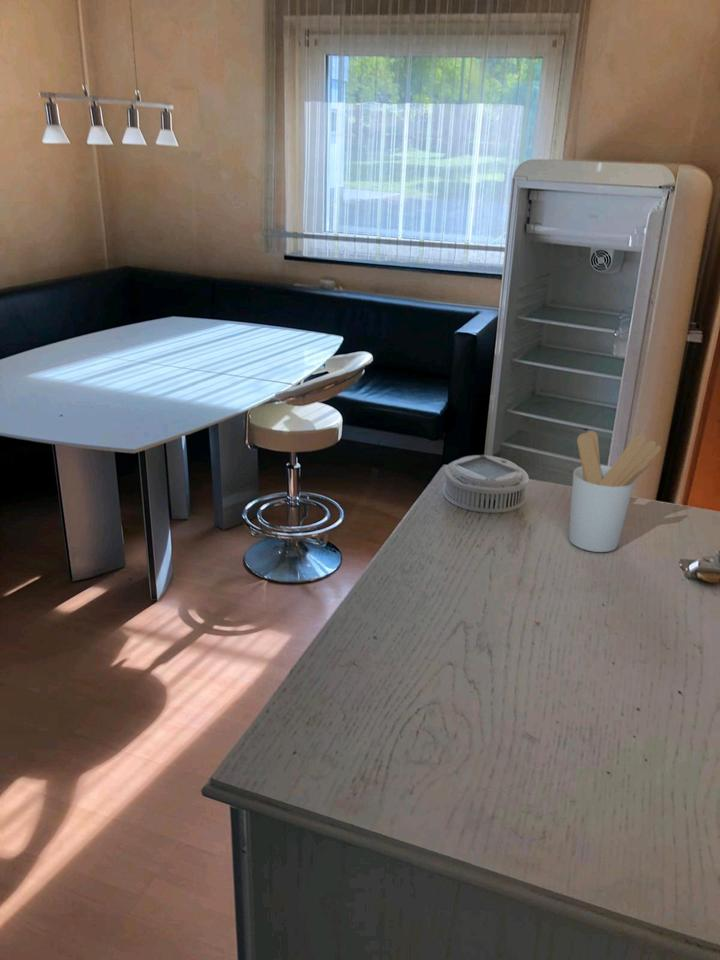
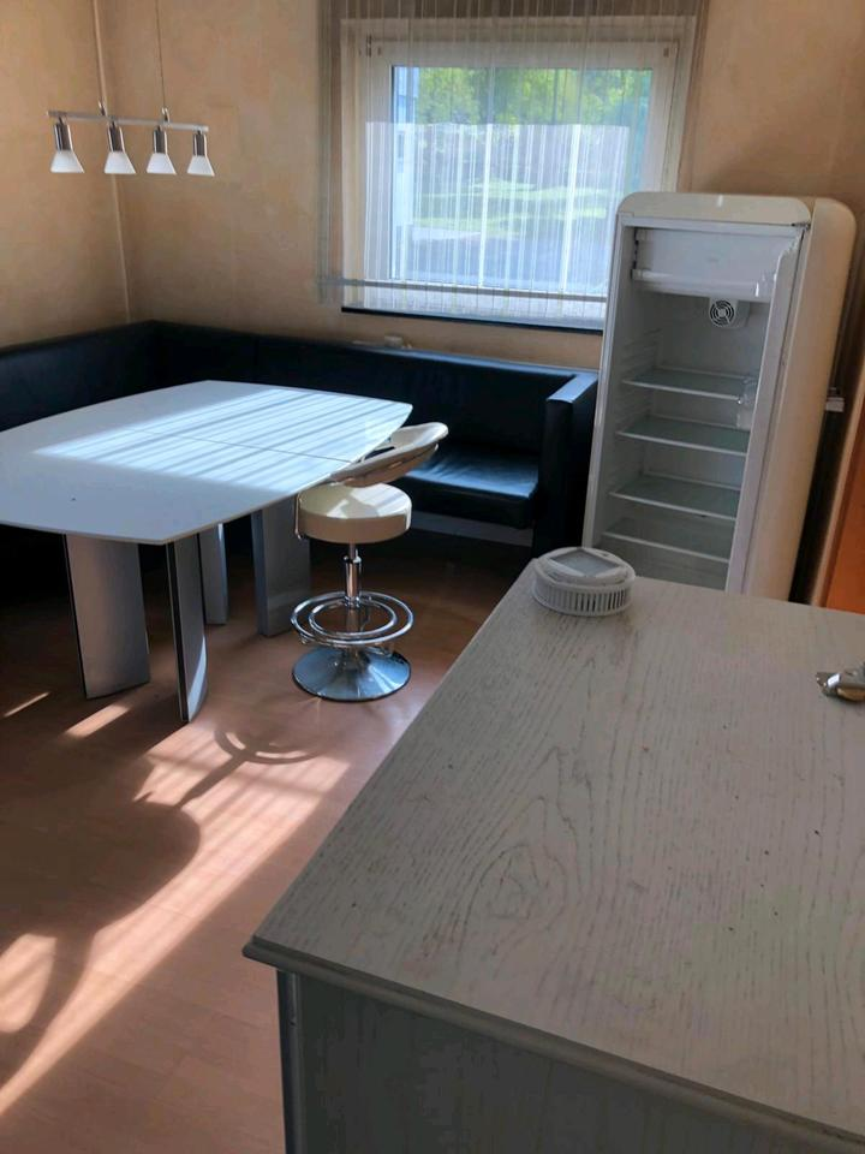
- utensil holder (612, 490)
